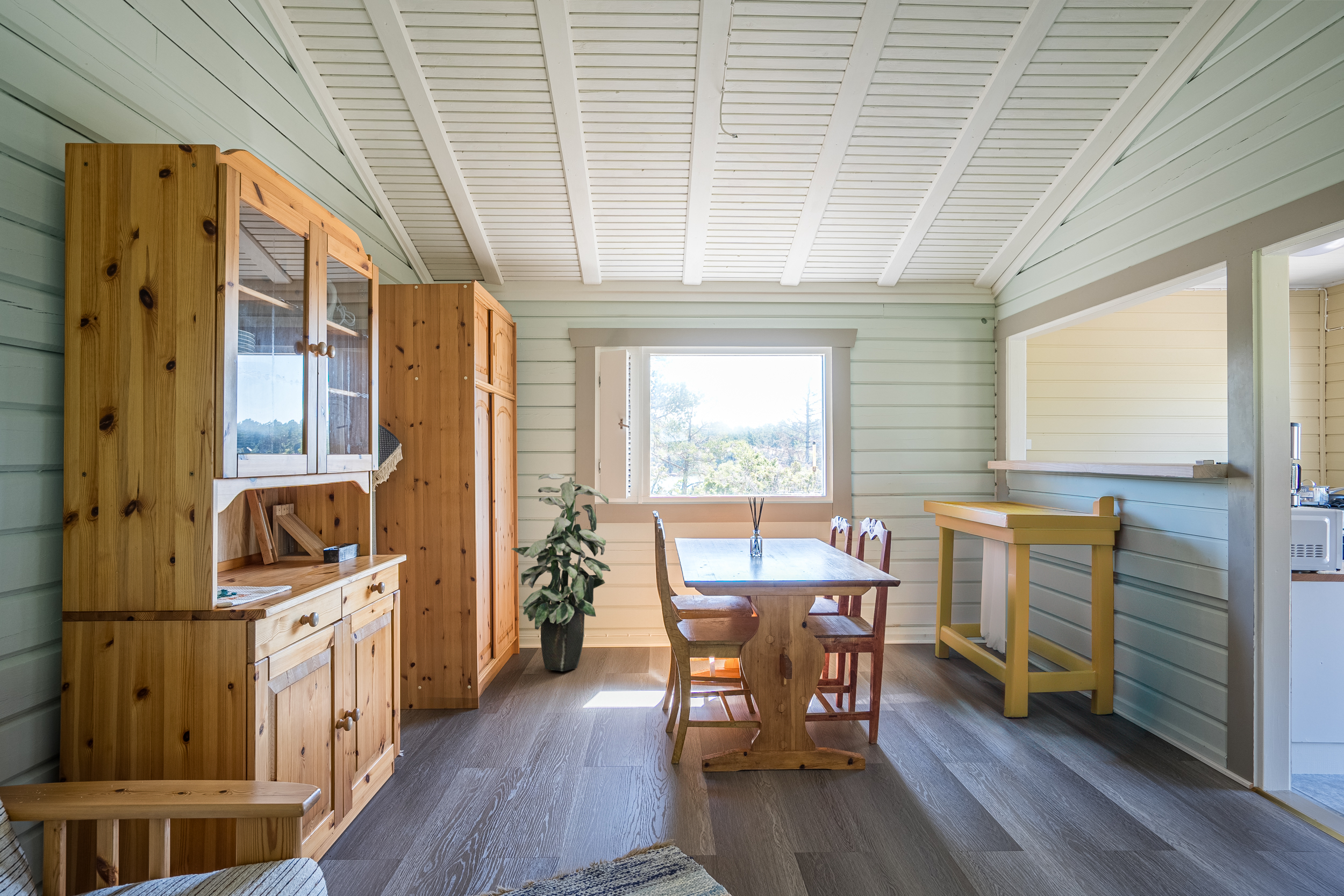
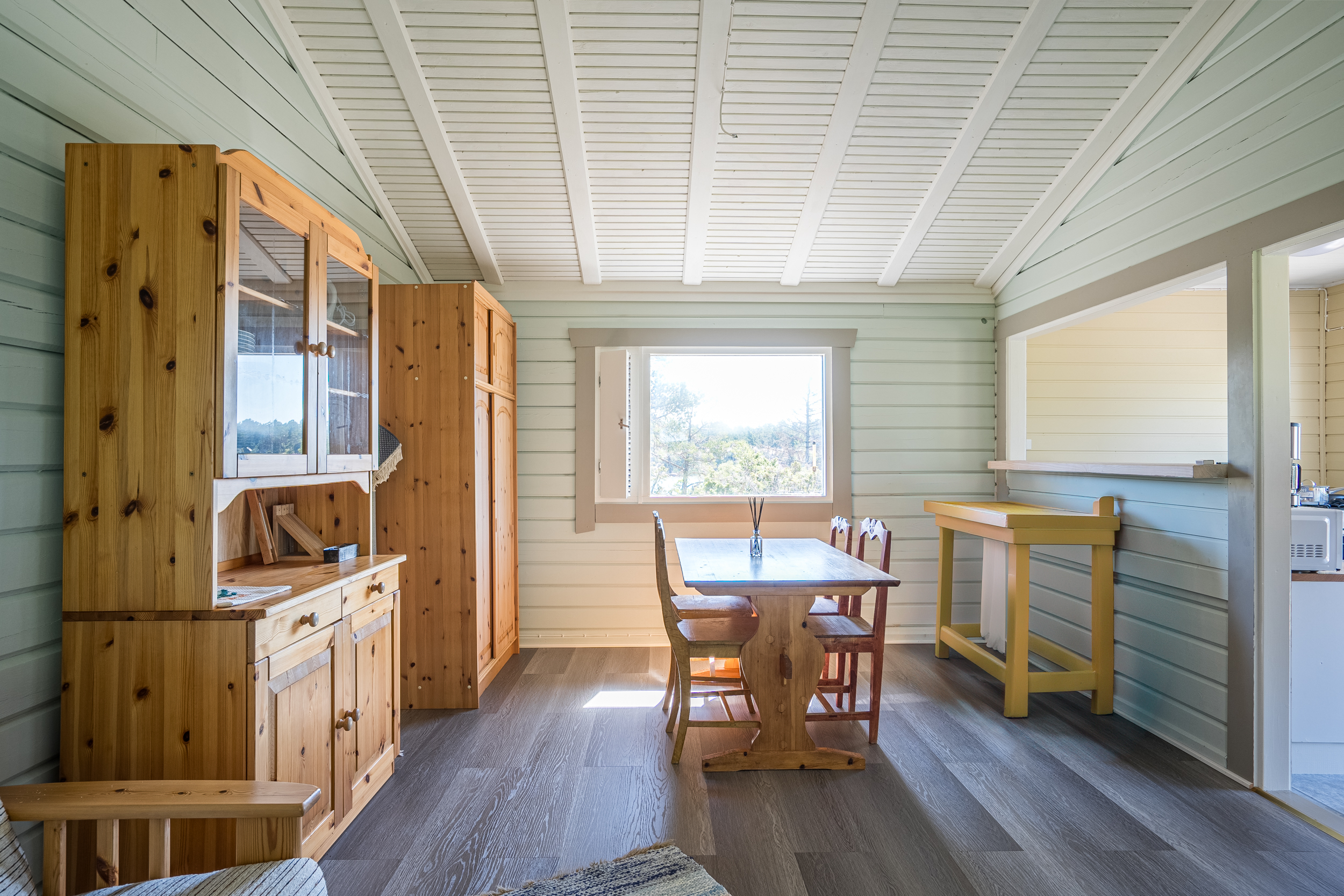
- indoor plant (560, 570)
